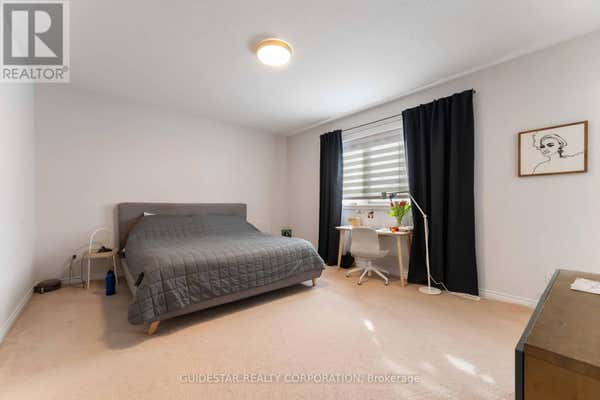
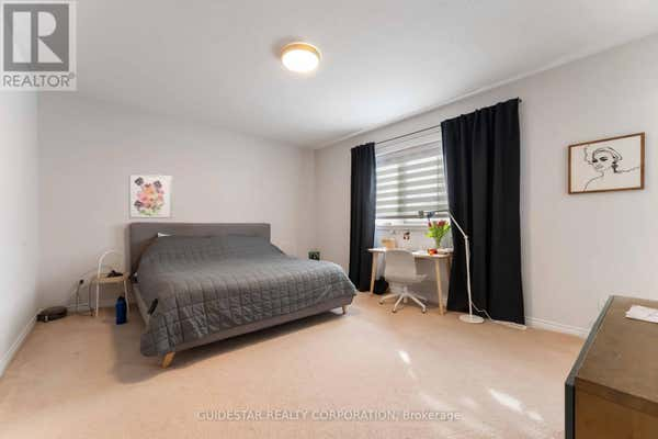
+ wall art (150, 196)
